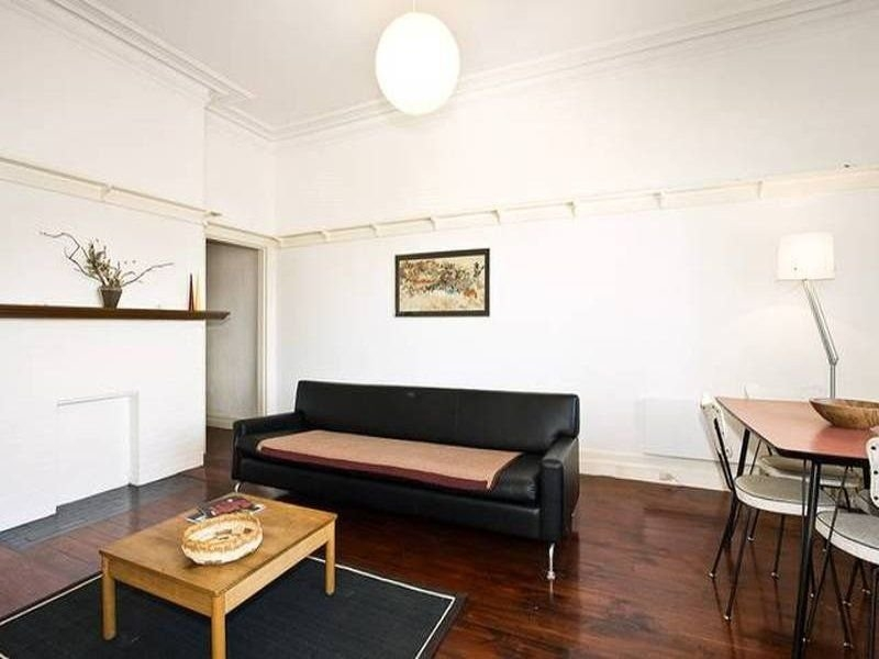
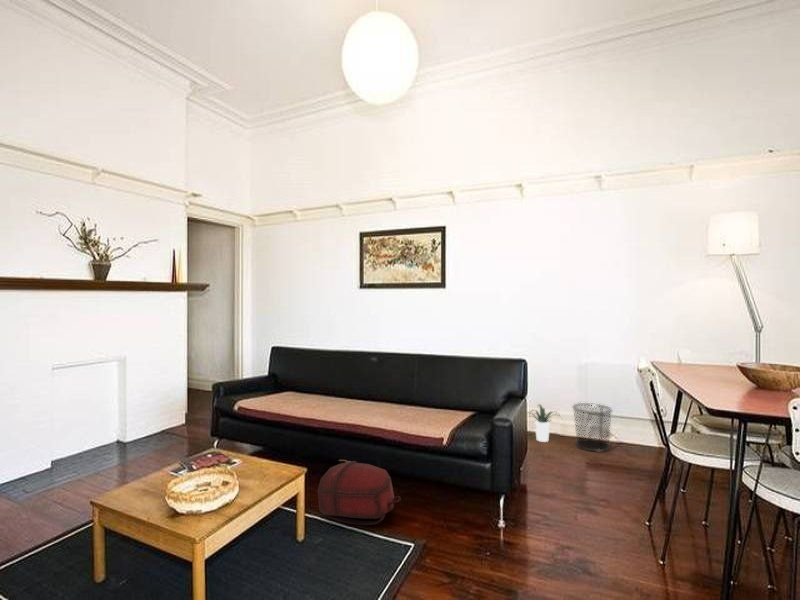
+ trash can (592, 426)
+ backpack (363, 491)
+ potted plant (542, 423)
